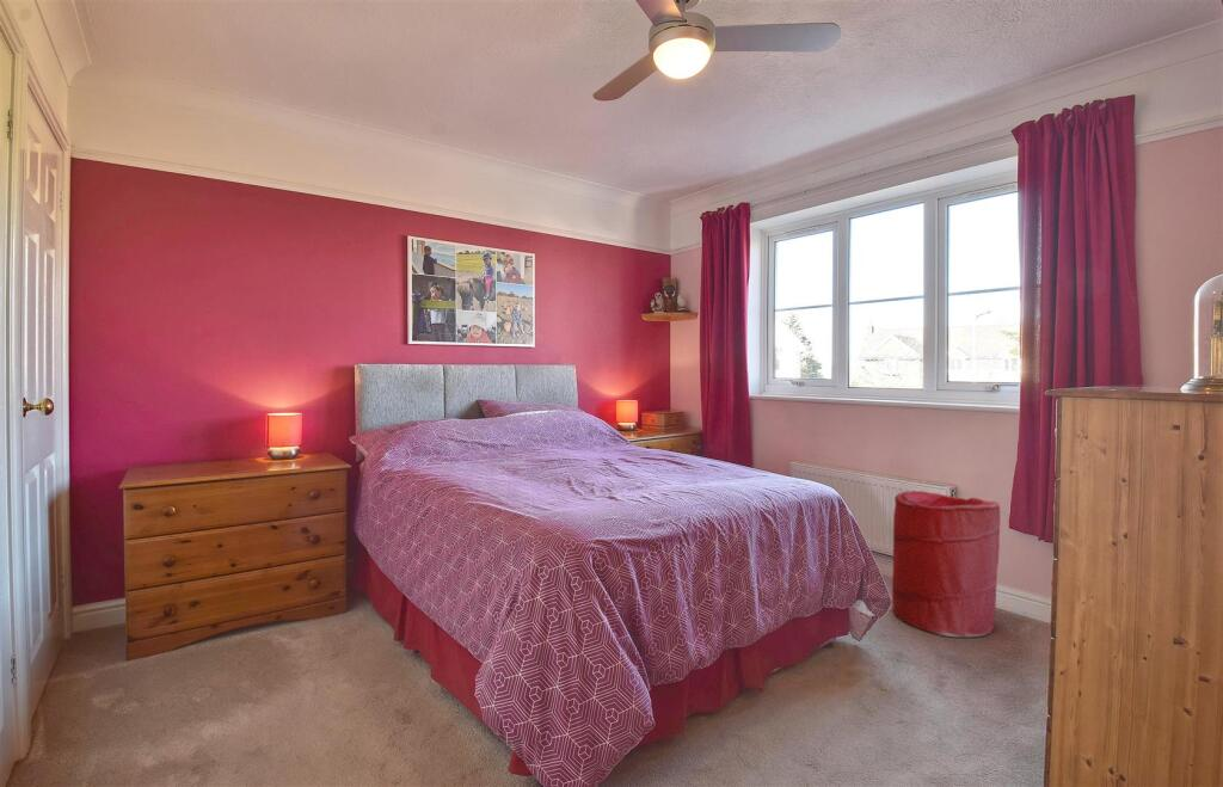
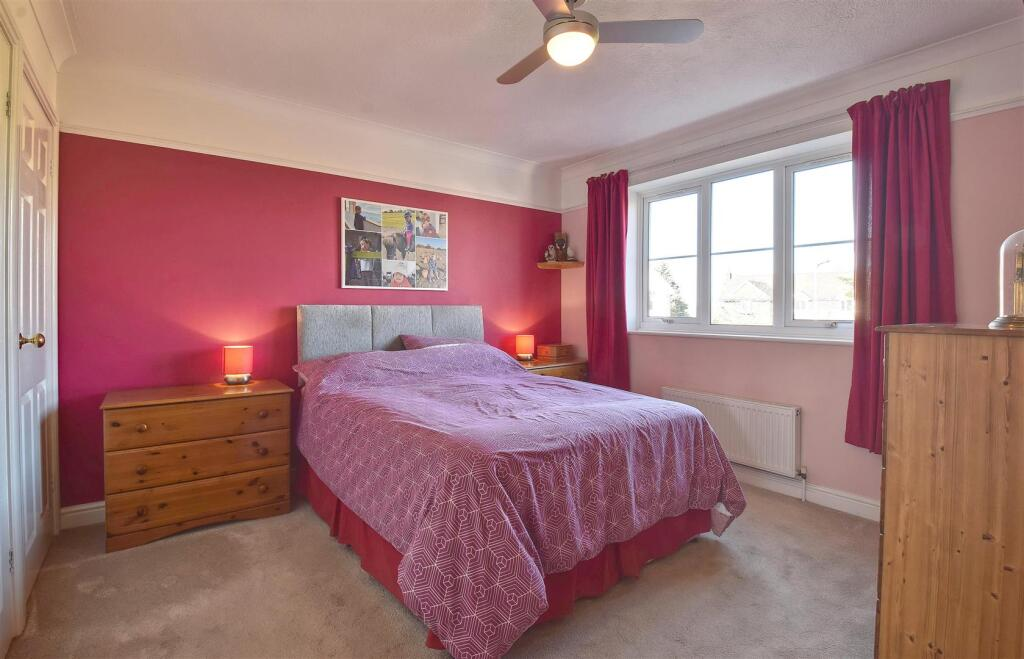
- laundry hamper (944, 557)
